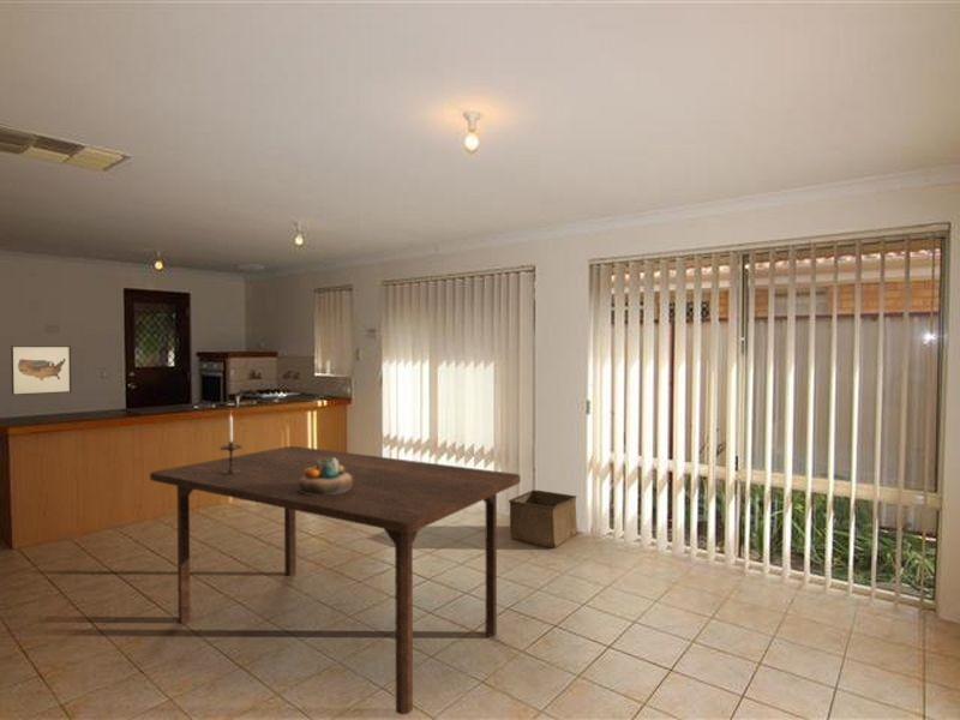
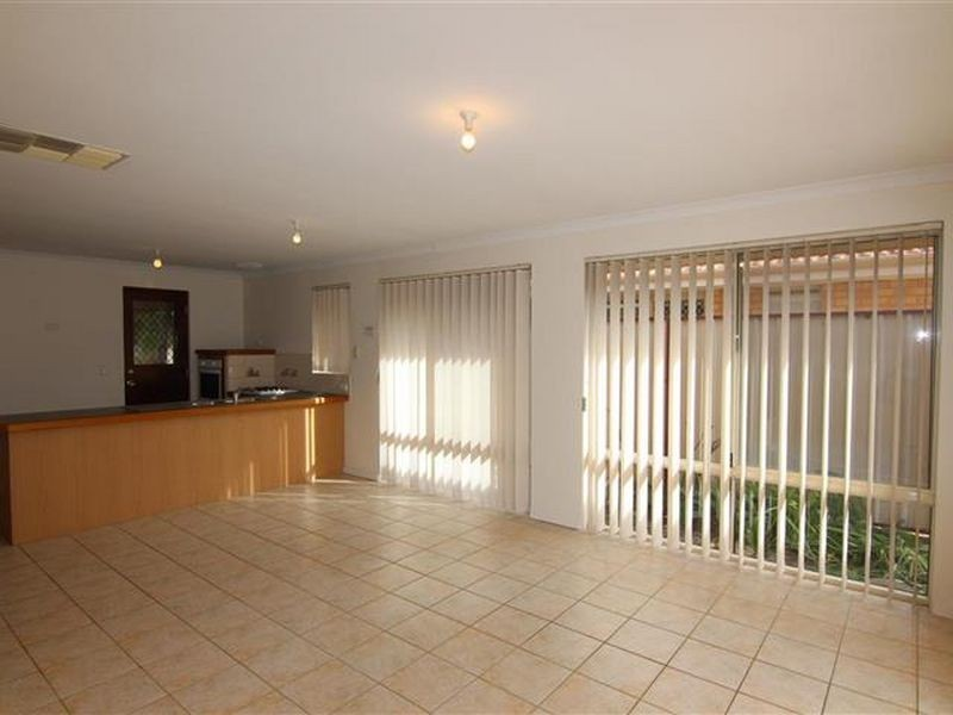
- dining table (342, 520)
- candlestick (230, 440)
- wall art (42, 370)
- decorative bowl (325, 473)
- storage bin (544, 517)
